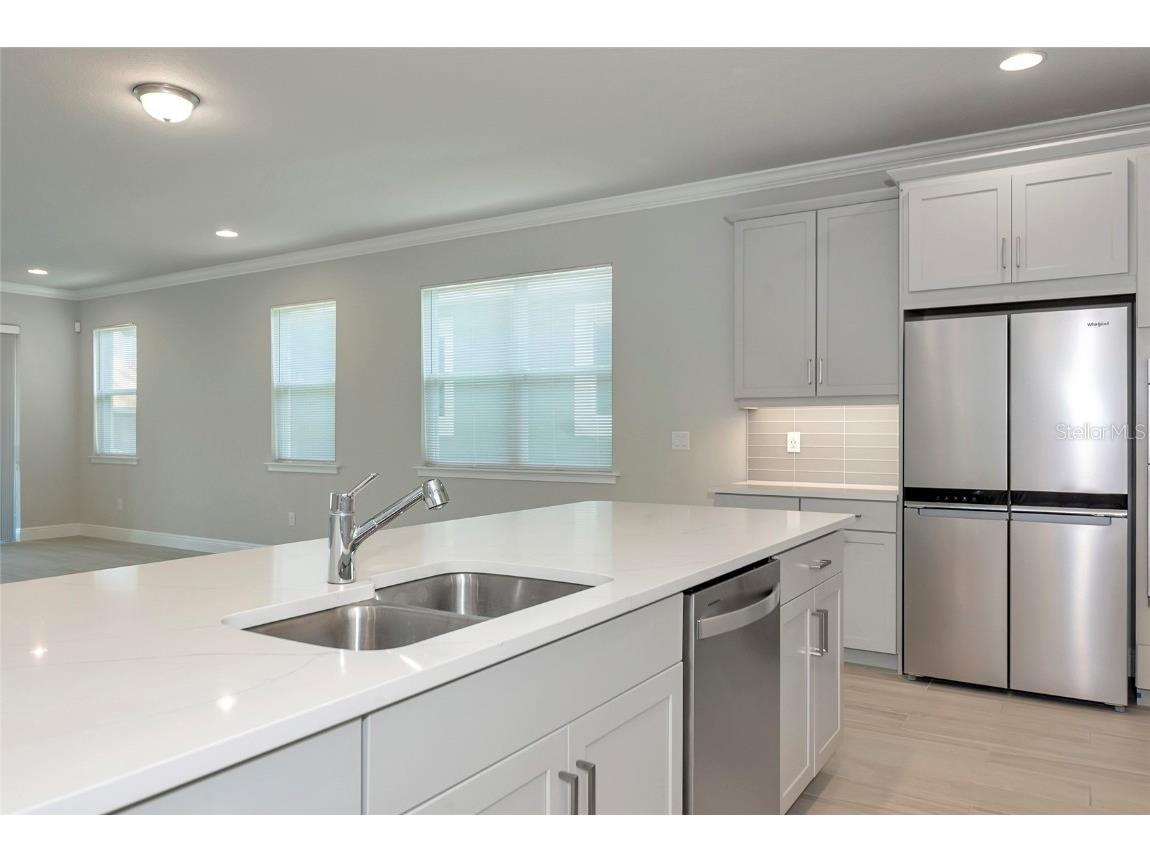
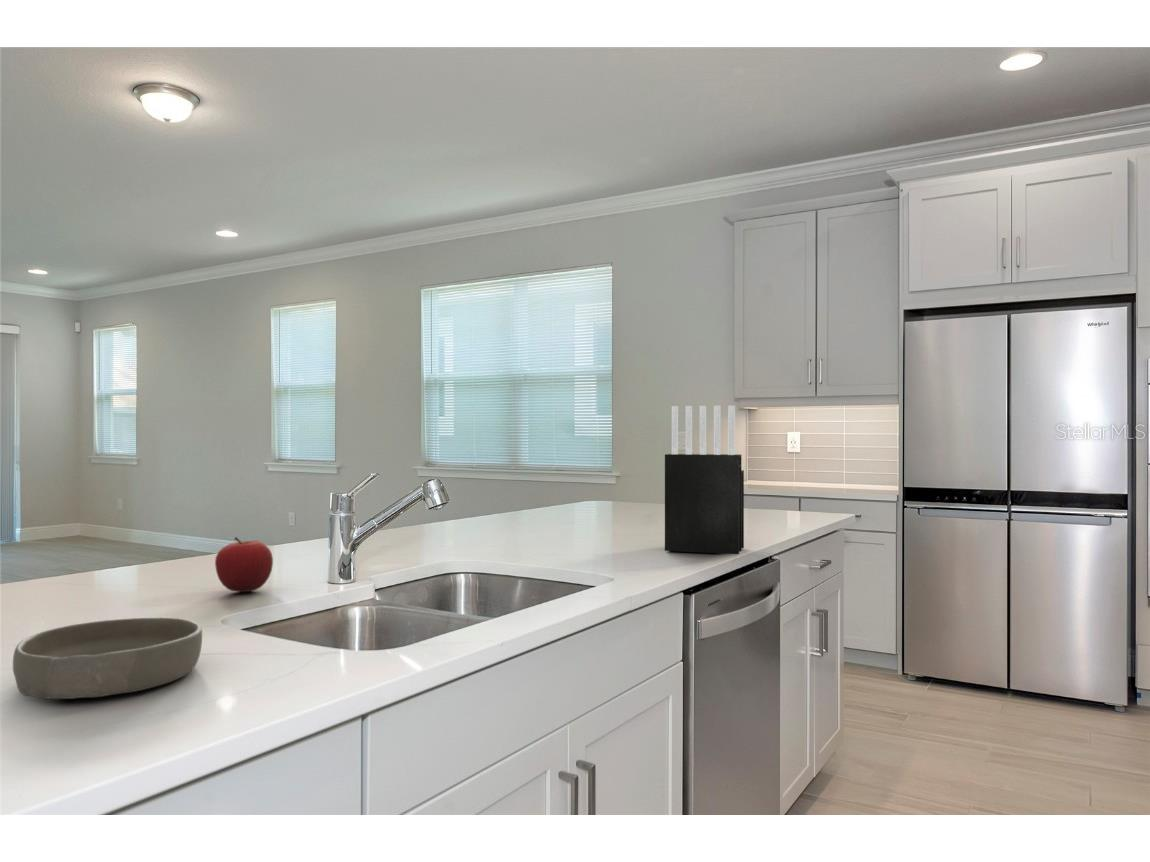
+ knife block (705, 477)
+ fruit (244, 563)
+ bowl (112, 655)
